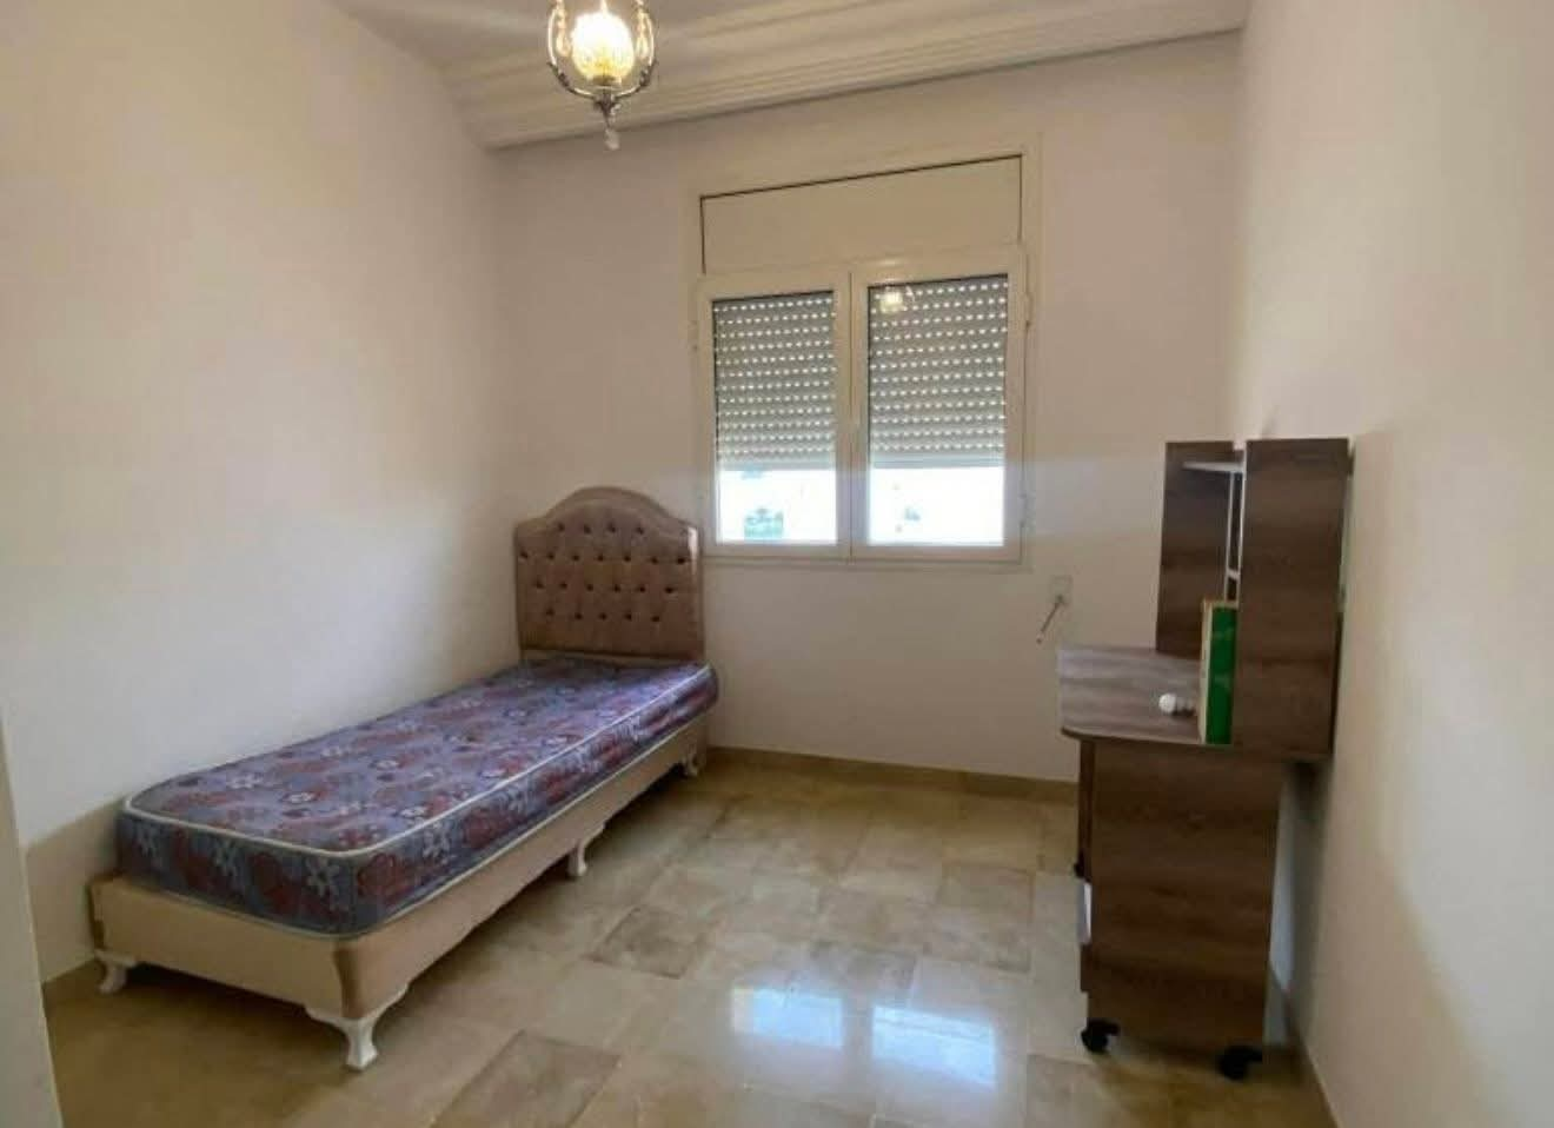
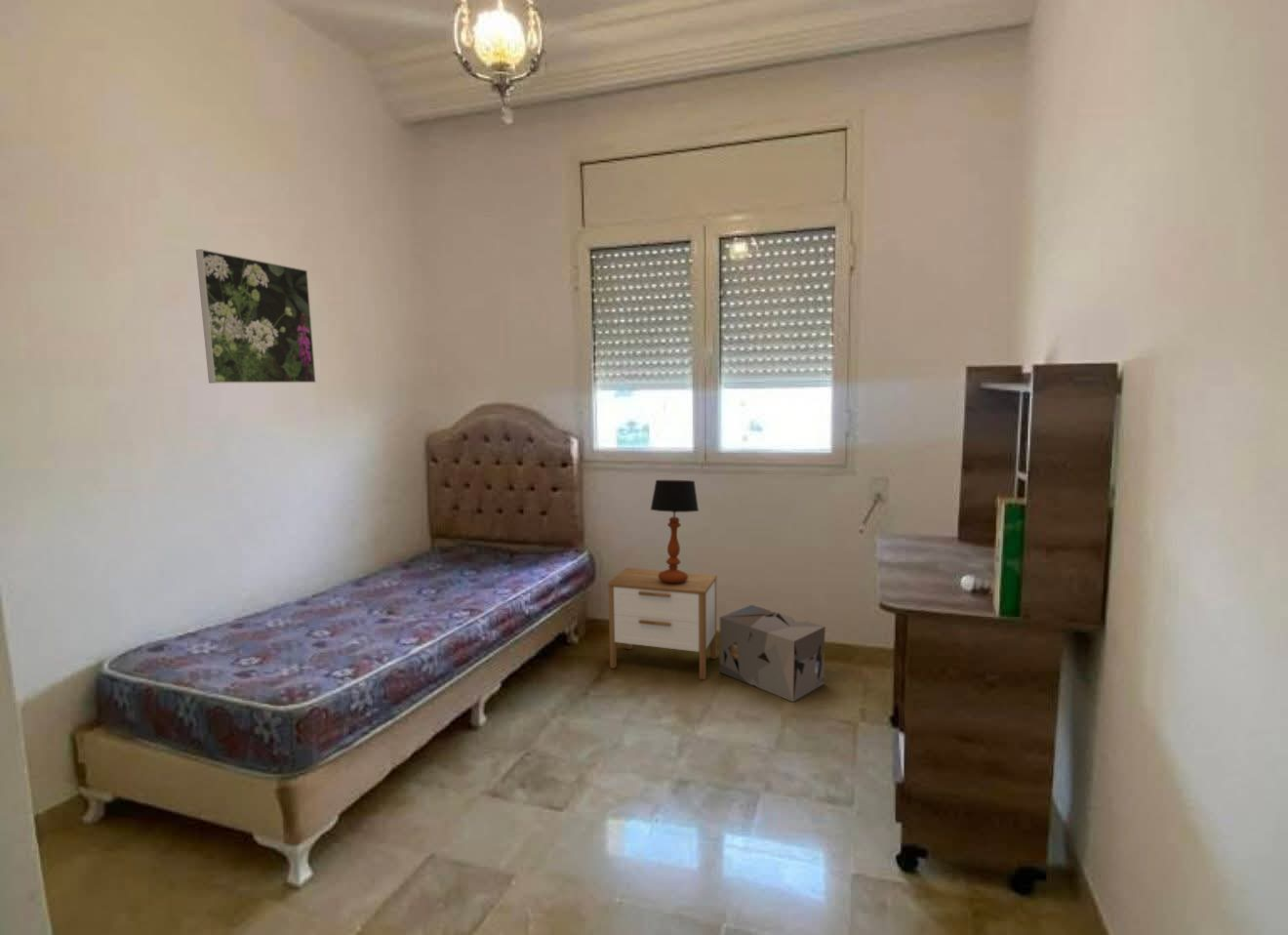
+ table lamp (672, 532)
+ nightstand (663, 621)
+ cardboard box (771, 650)
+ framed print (262, 322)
